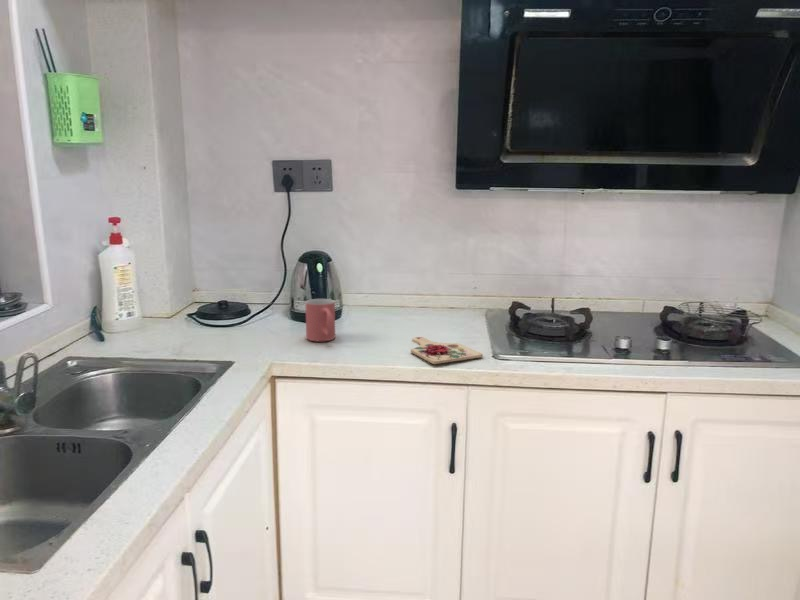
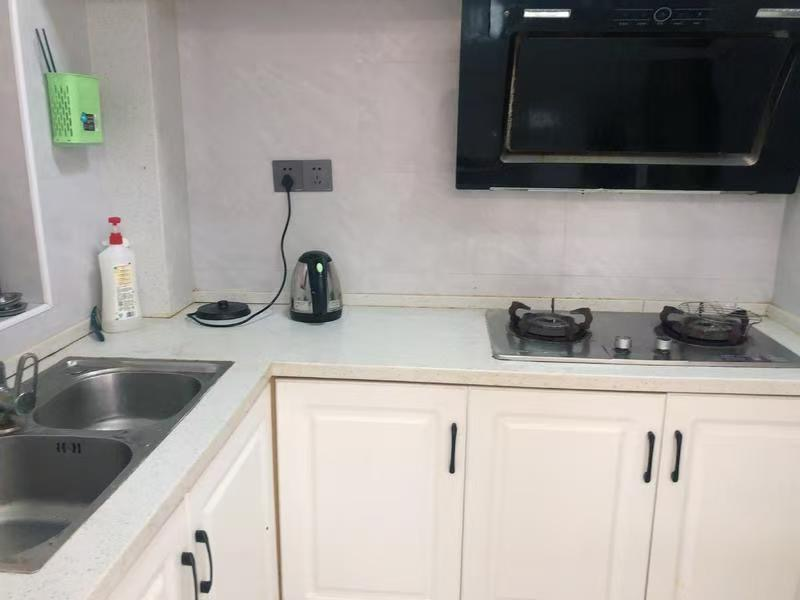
- cutting board (436, 344)
- mug (323, 321)
